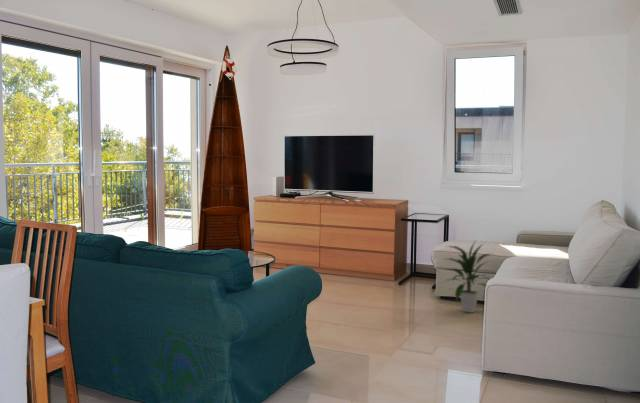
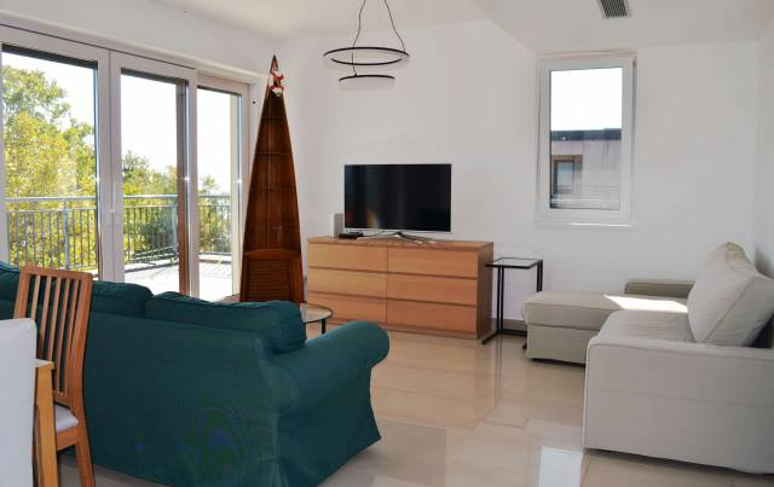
- indoor plant (468, 275)
